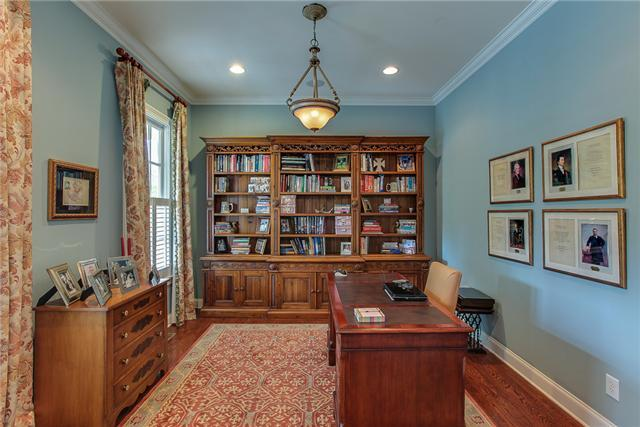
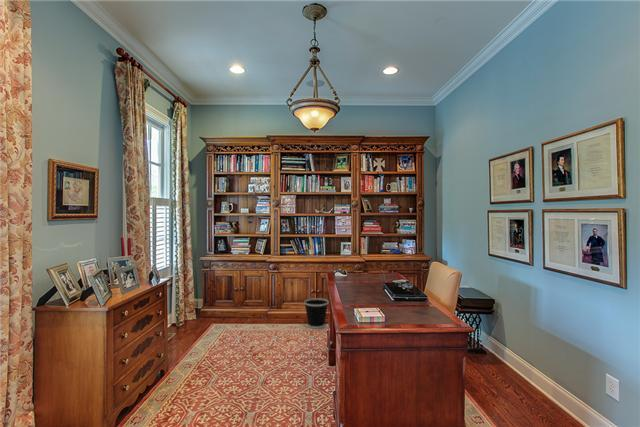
+ wastebasket (316, 313)
